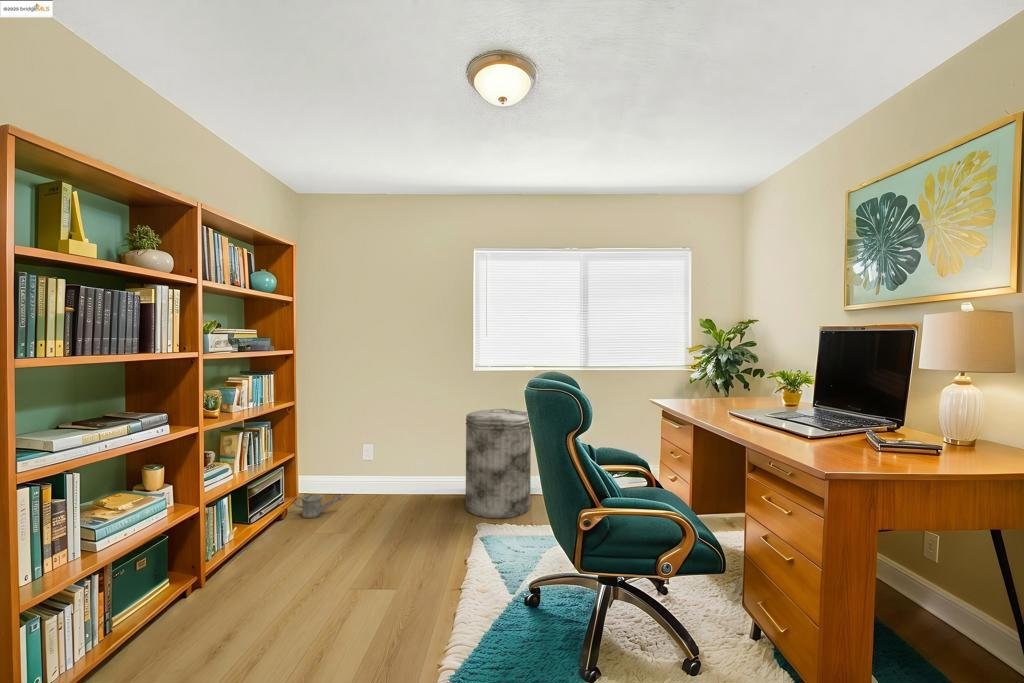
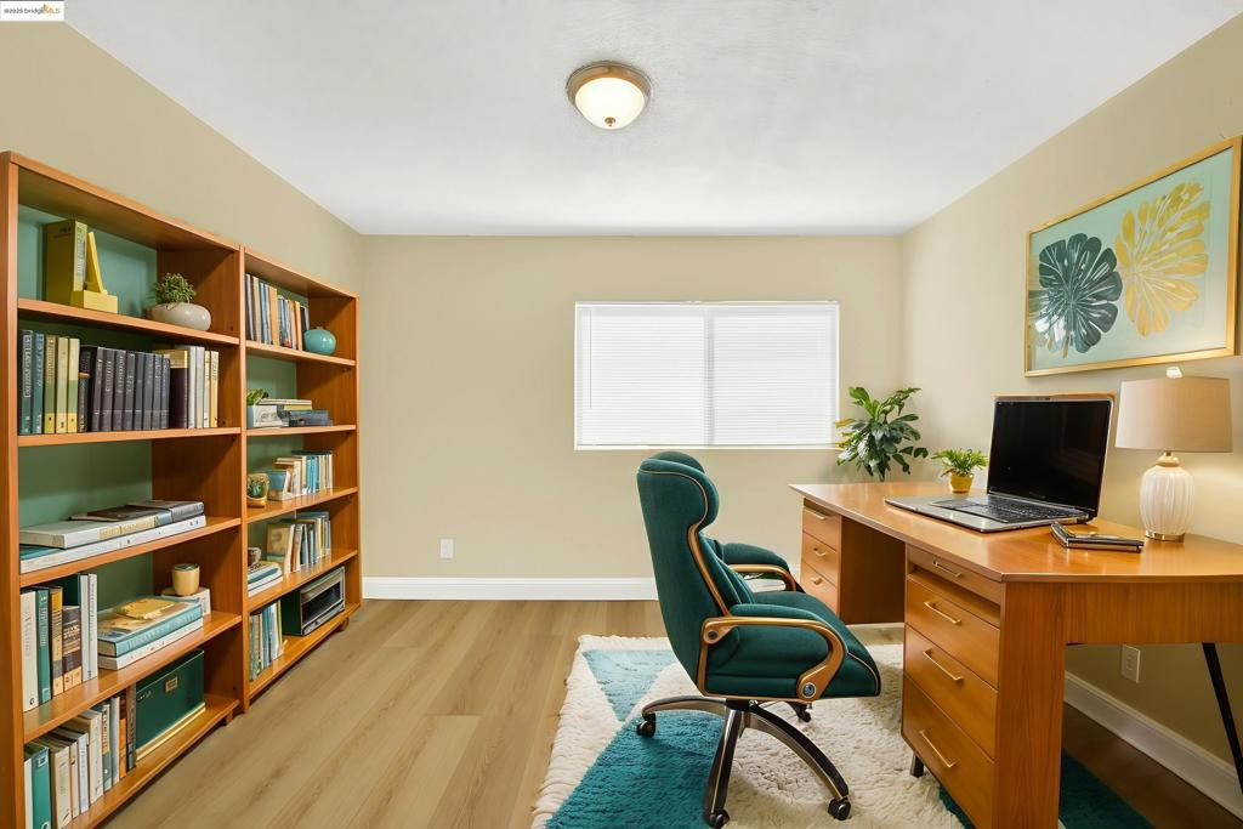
- watering can (318, 504)
- trash can (498, 457)
